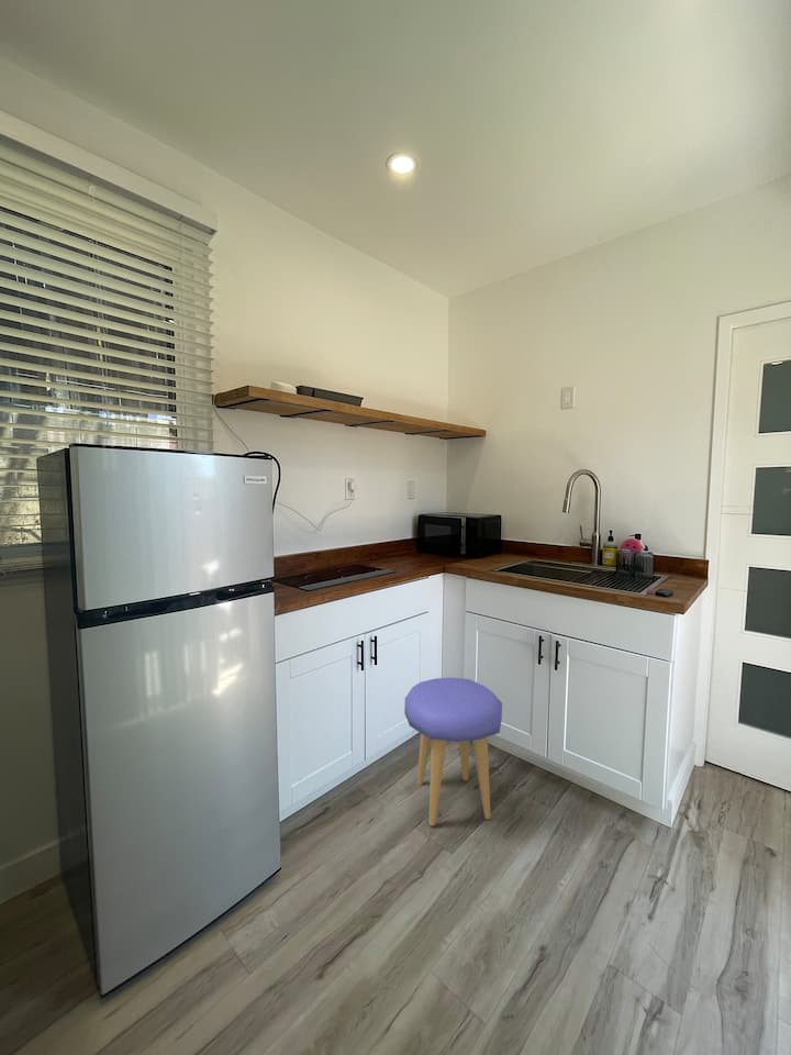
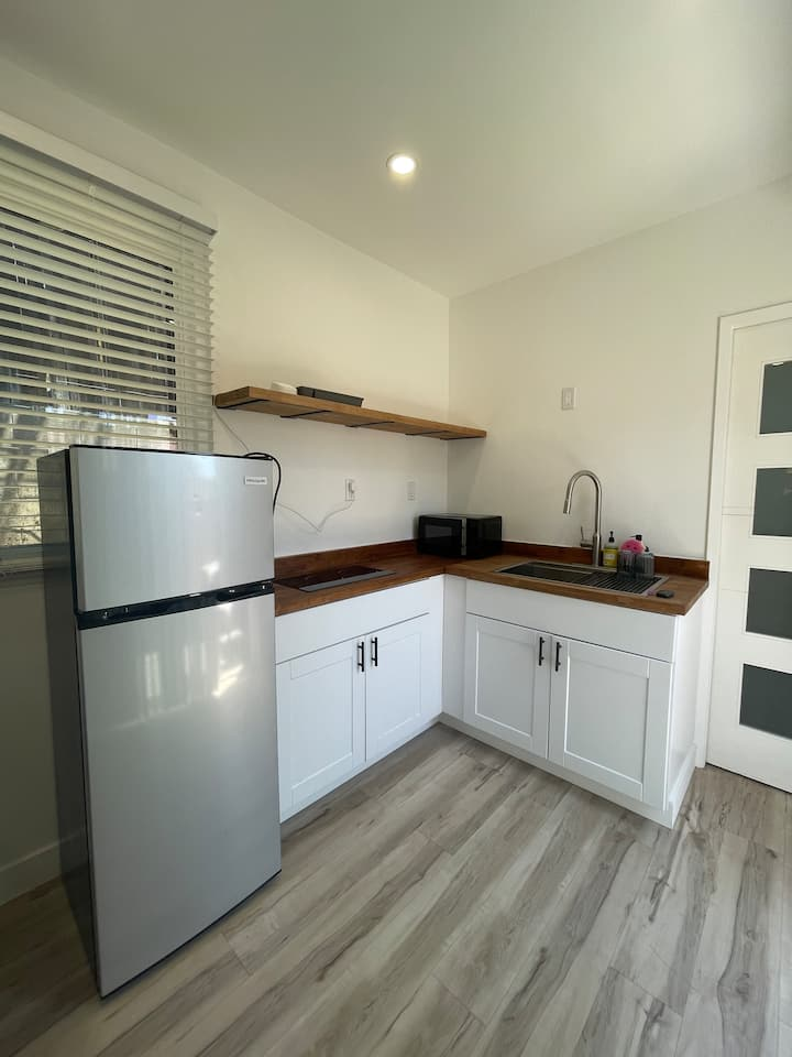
- stool (454, 741)
